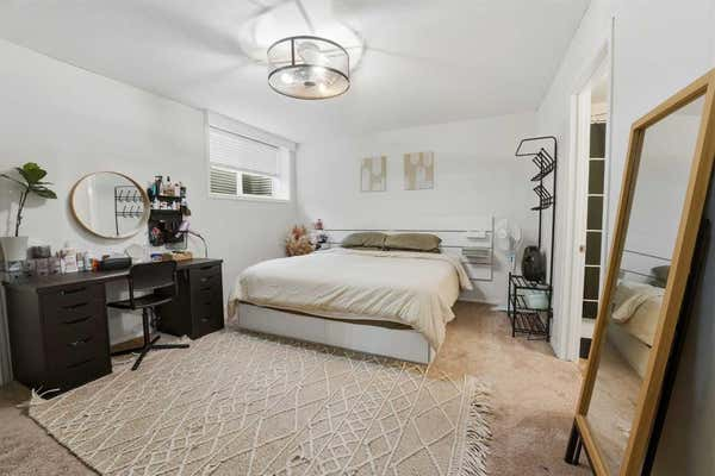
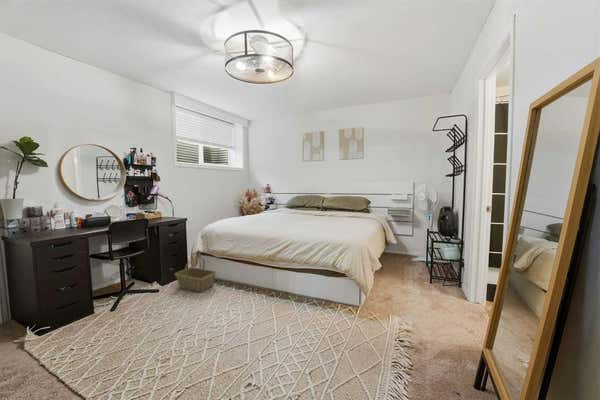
+ basket (195, 273)
